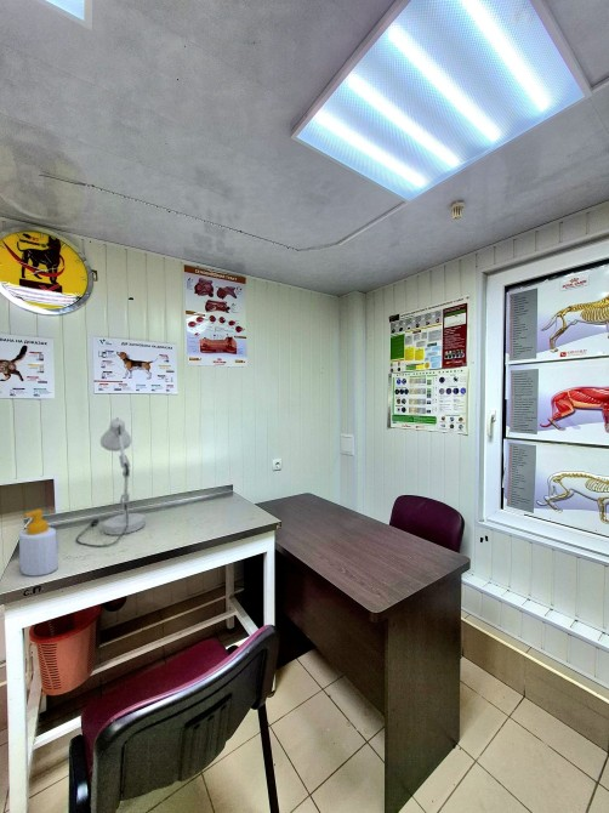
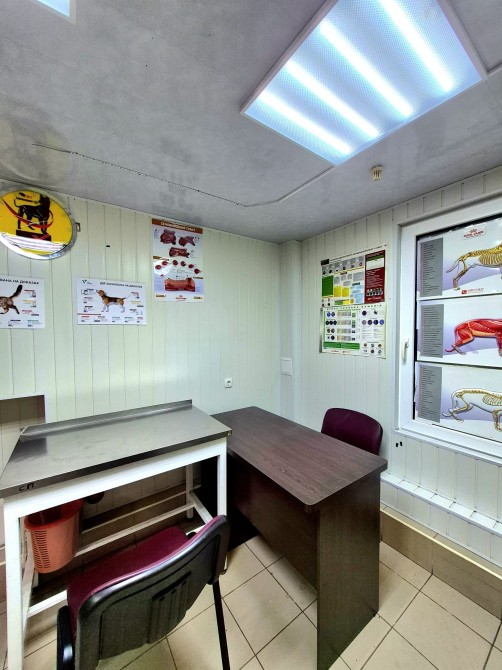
- soap bottle (38, 540)
- desk lamp (123, 473)
